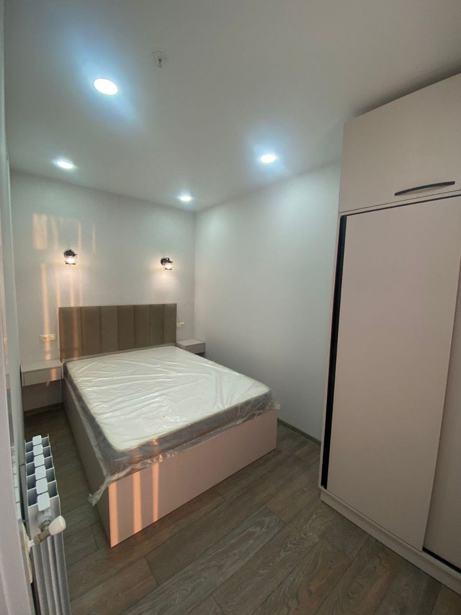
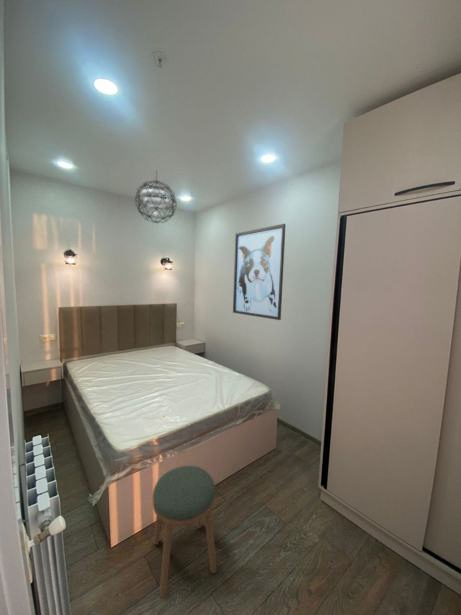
+ wall art (256, 273)
+ stool (184, 519)
+ pendant light (156, 196)
